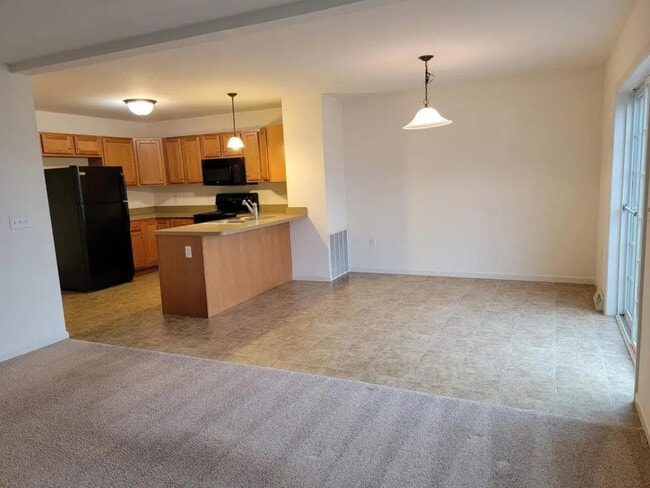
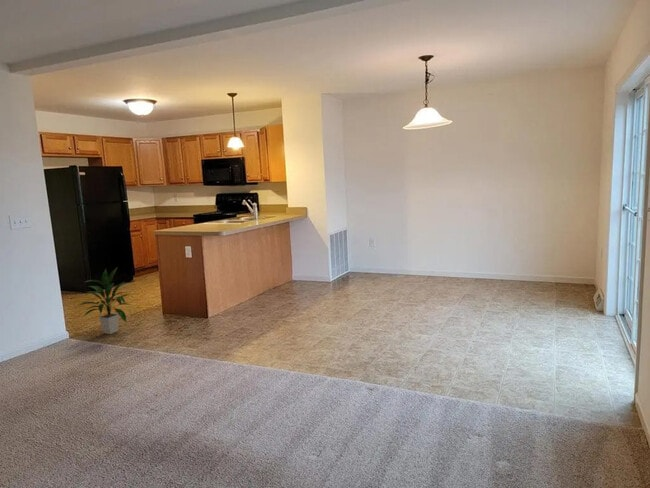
+ indoor plant (107, 301)
